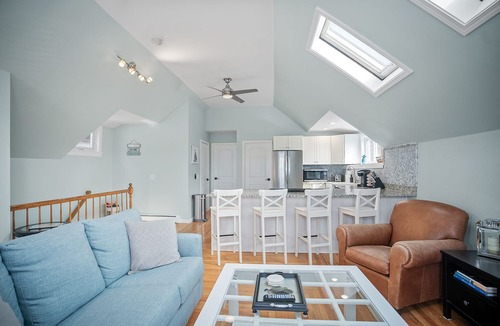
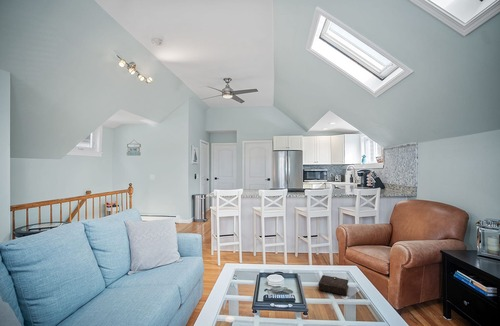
+ book (338, 285)
